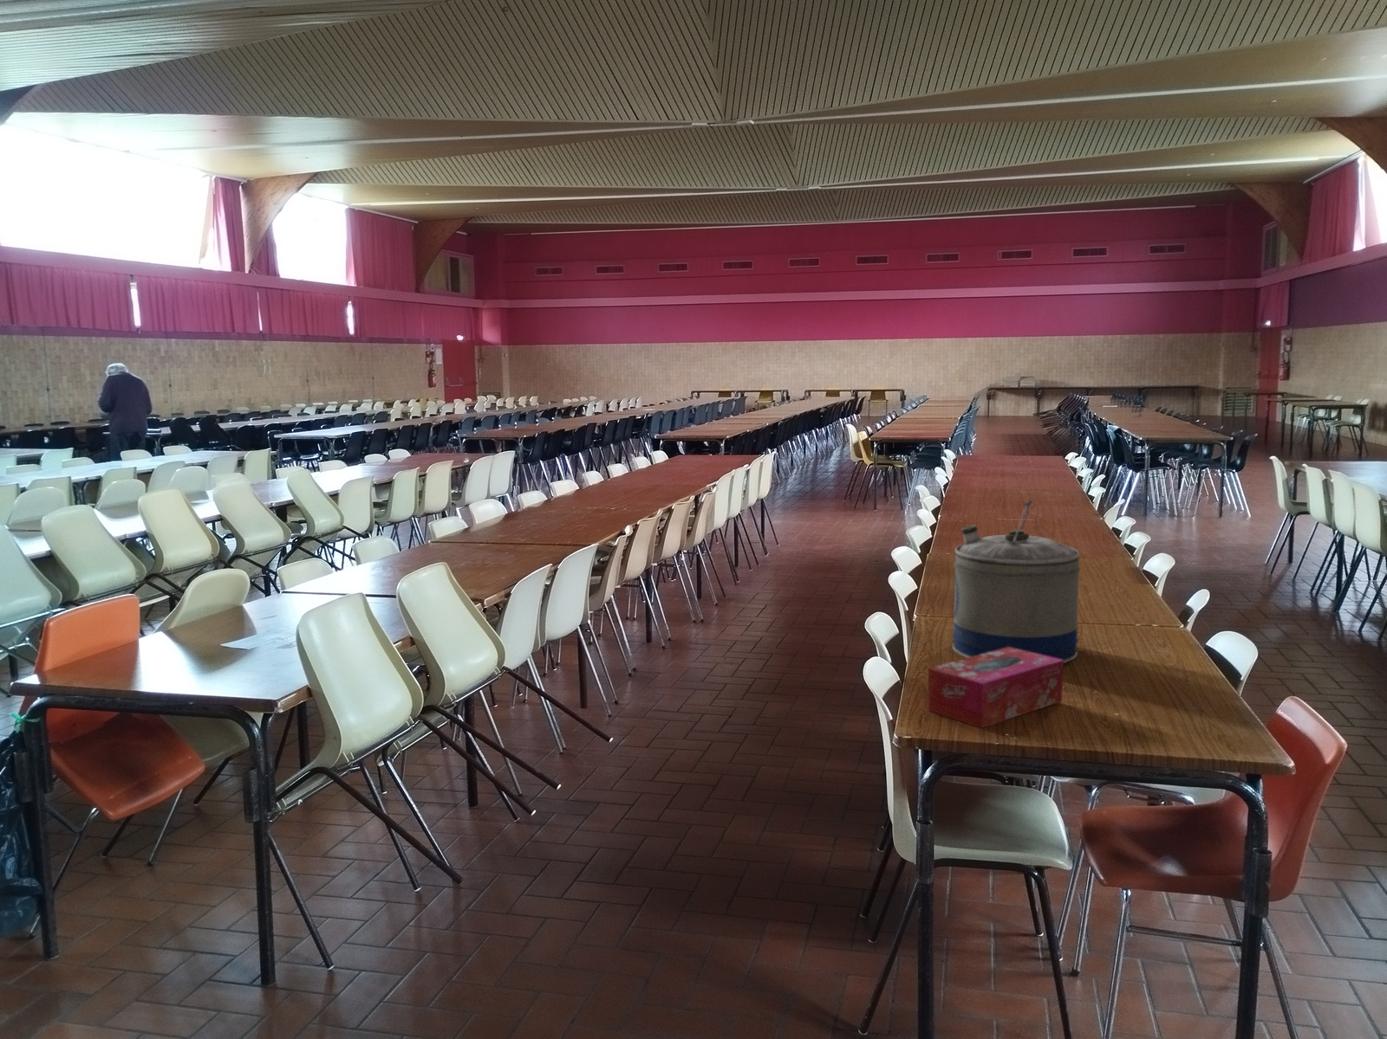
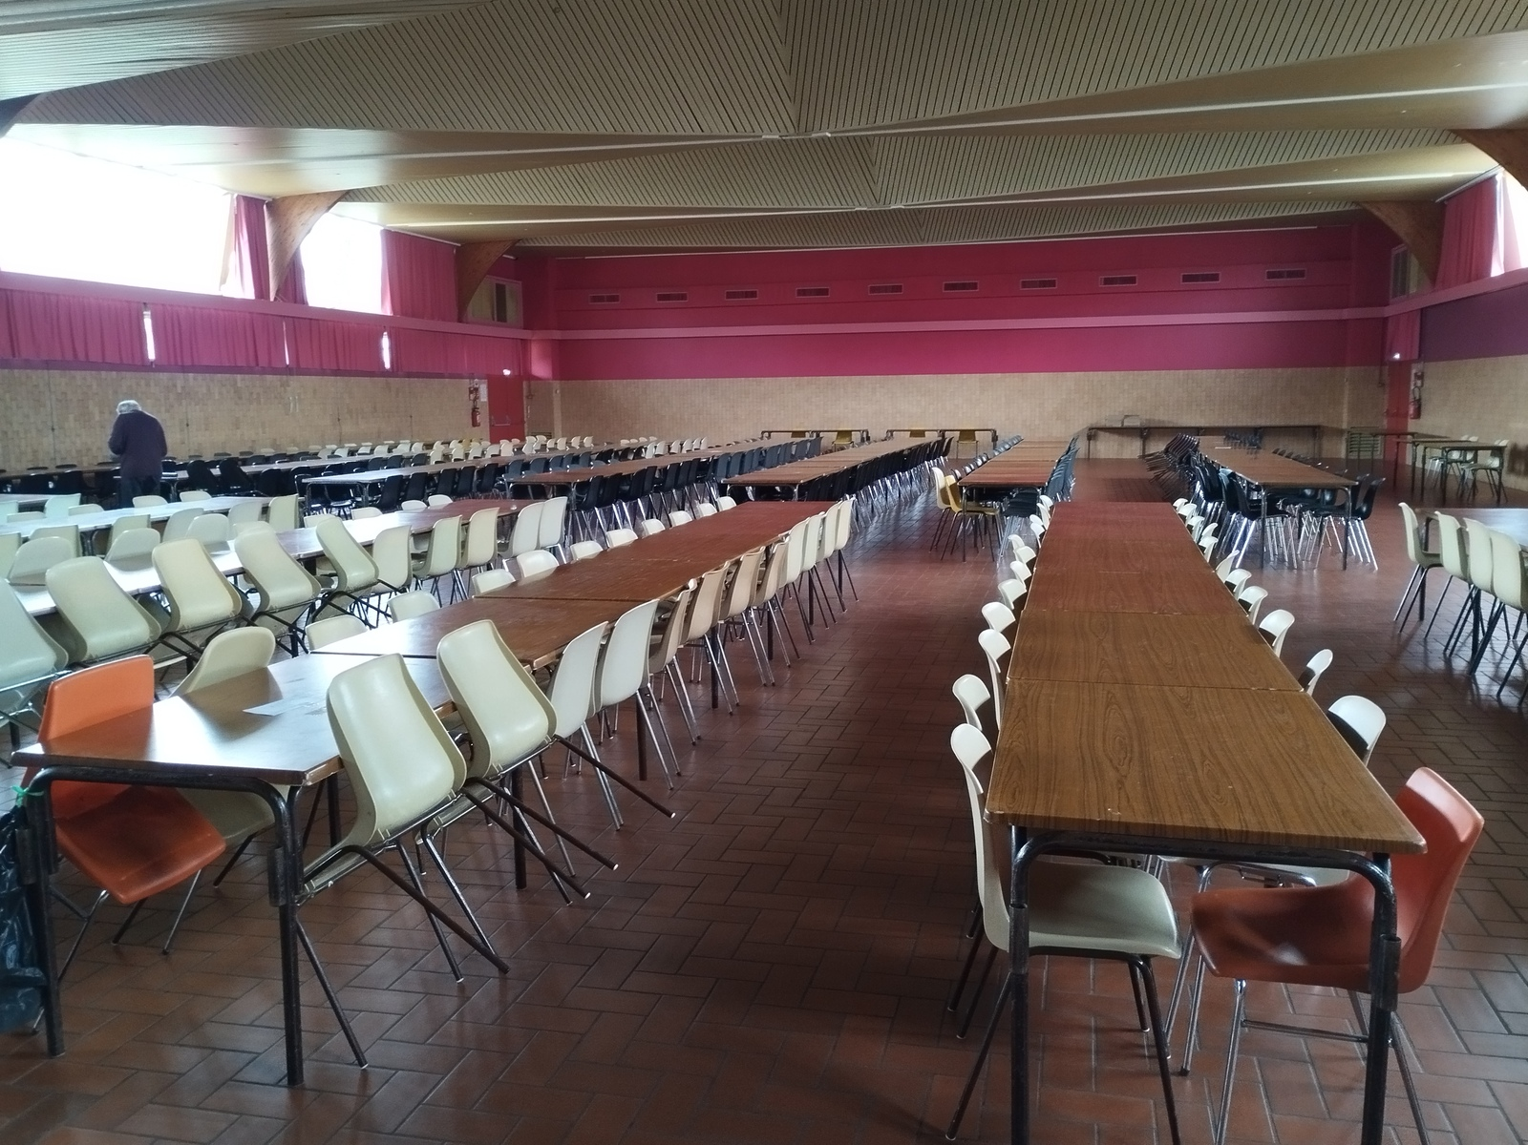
- water jug (1015, 576)
- tissue box (996, 685)
